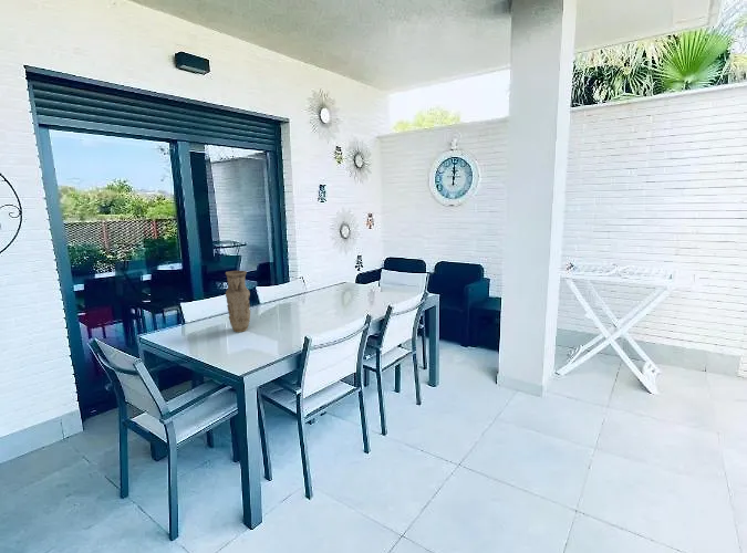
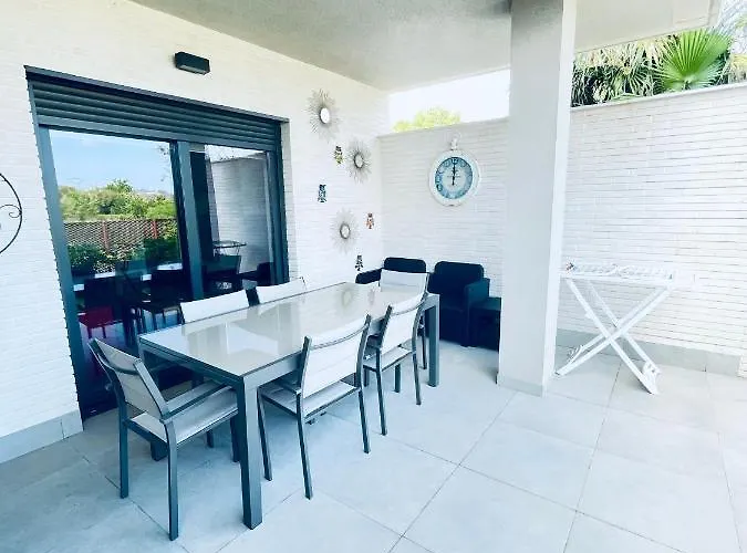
- vase (238, 301)
